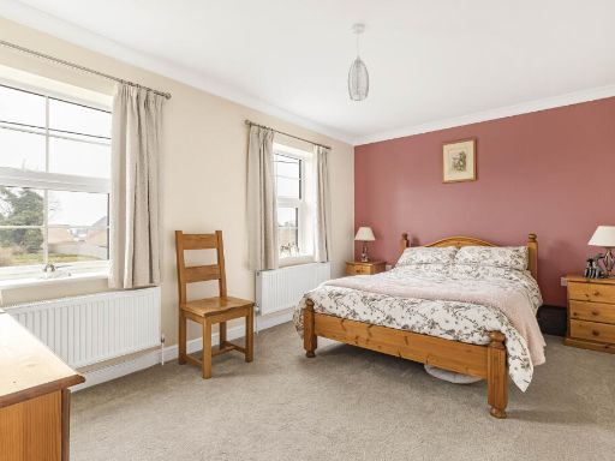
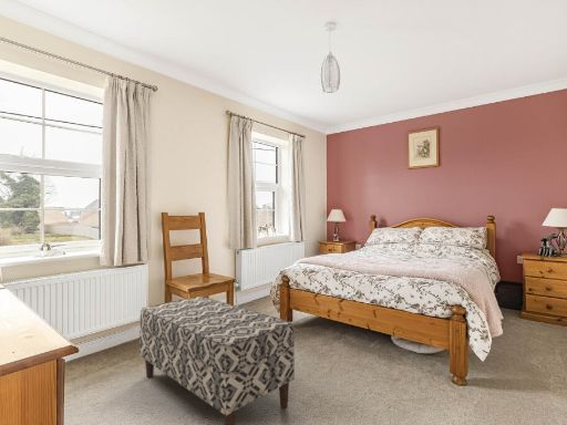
+ bench (210, 352)
